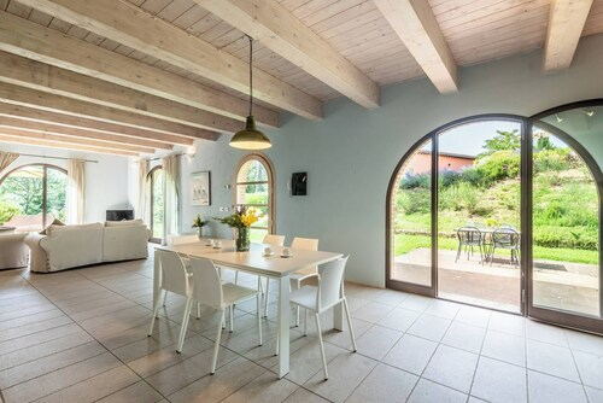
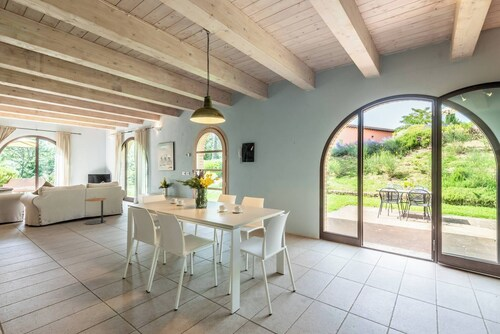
+ side table (101, 210)
